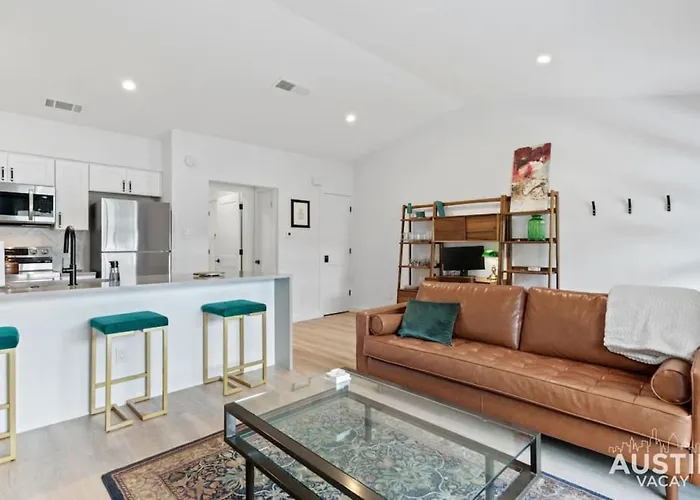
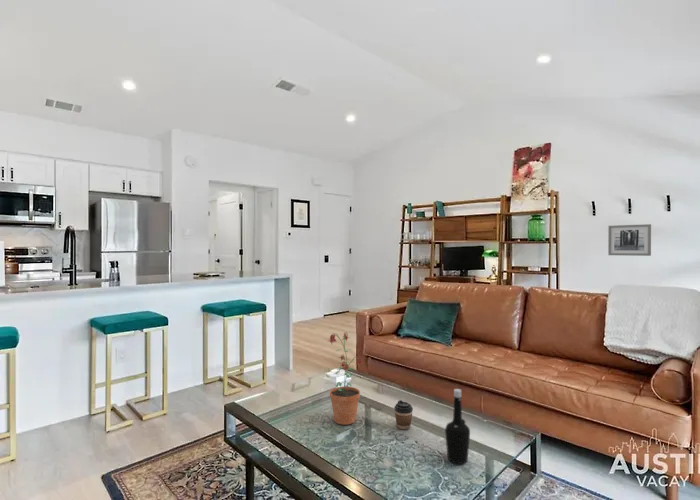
+ potted plant (346, 376)
+ wall art (629, 240)
+ bottle (457, 424)
+ coffee cup (403, 414)
